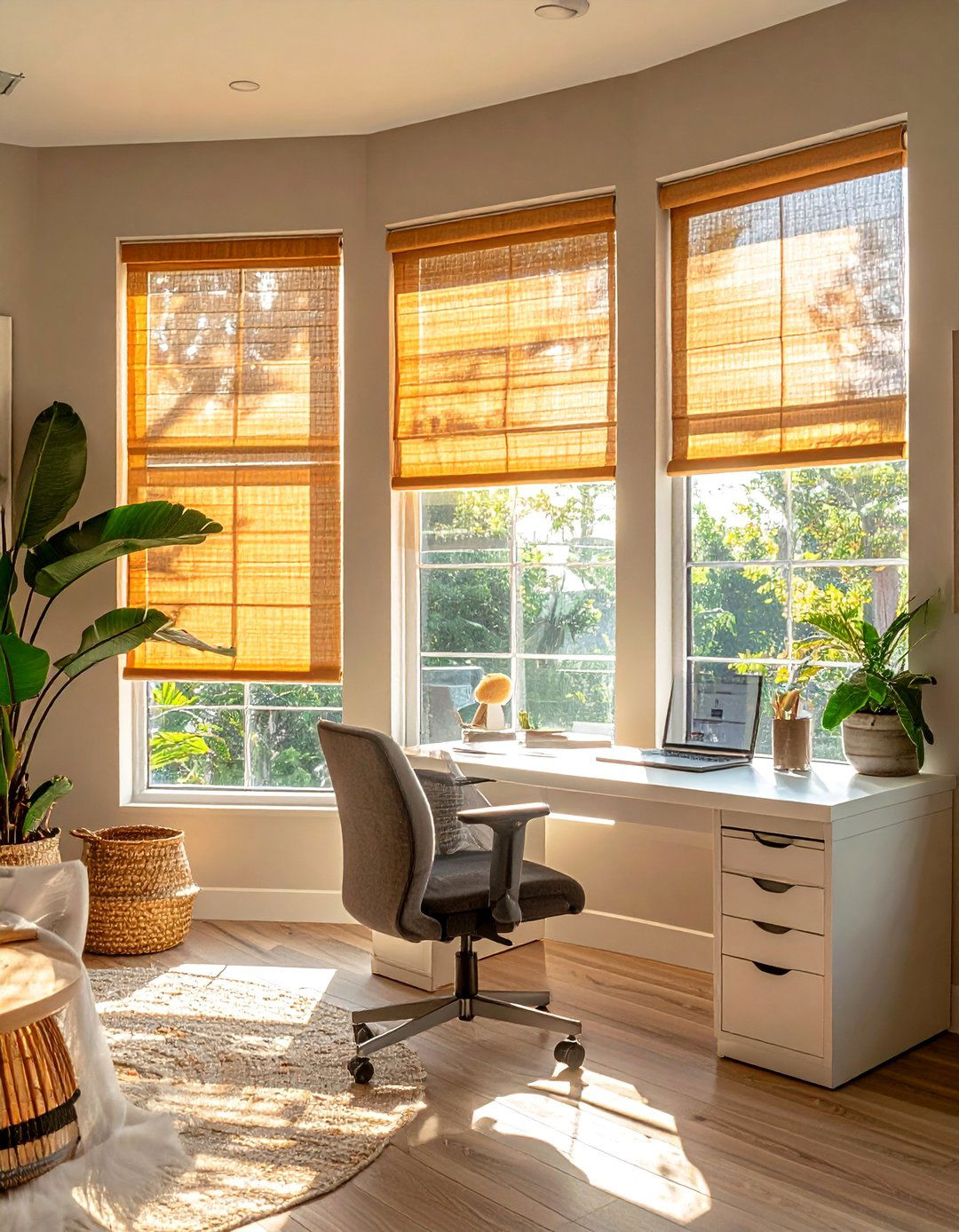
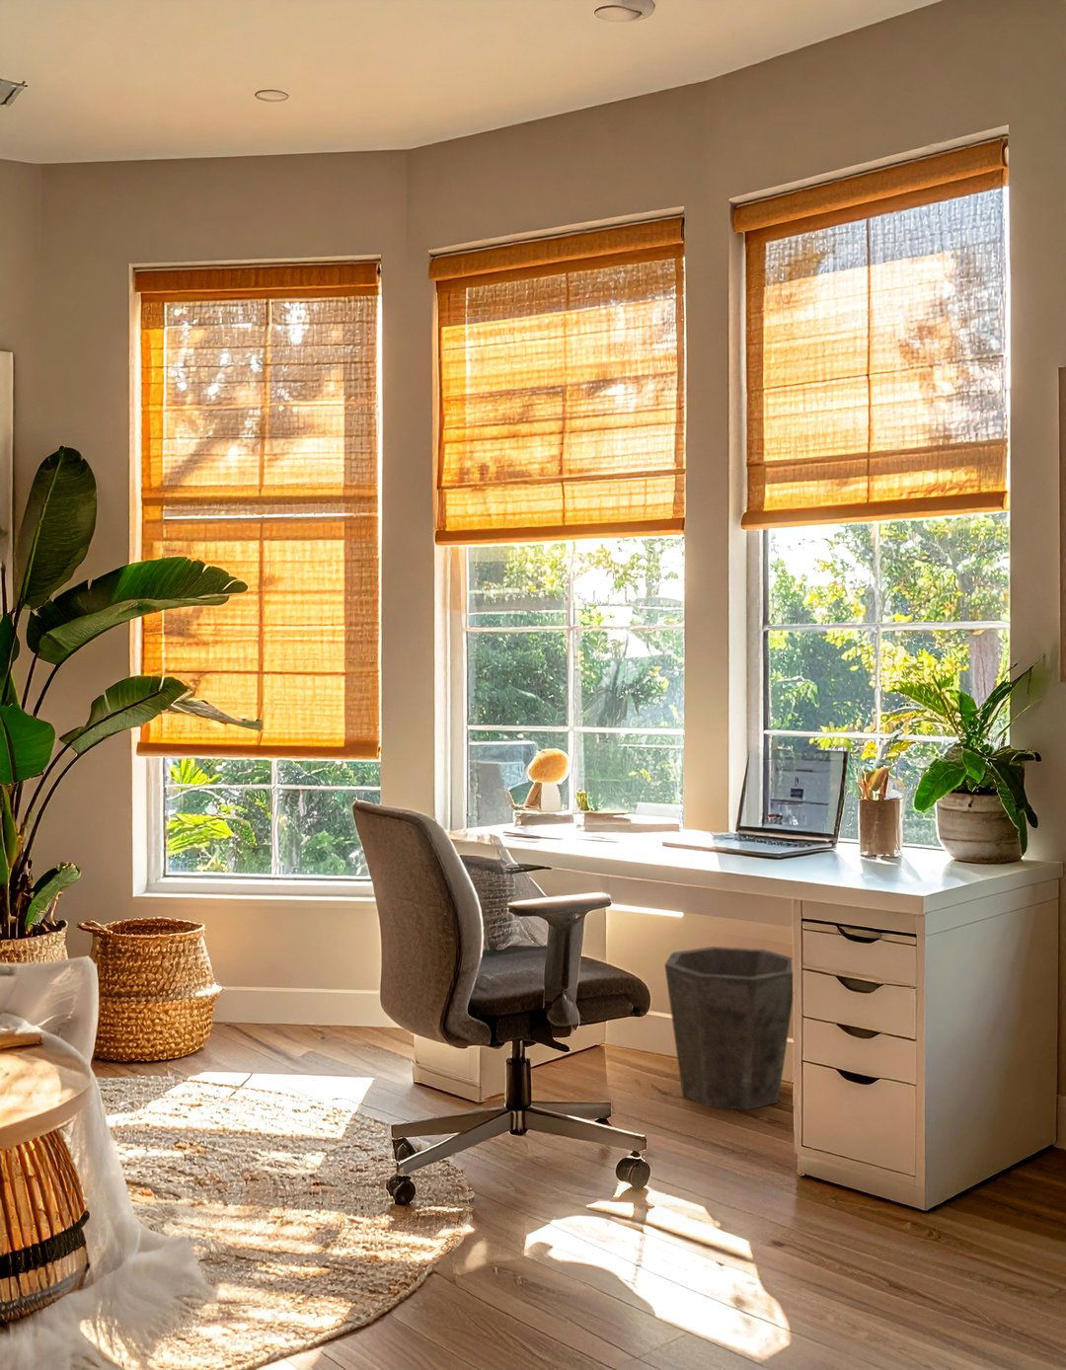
+ waste bin (731, 1026)
